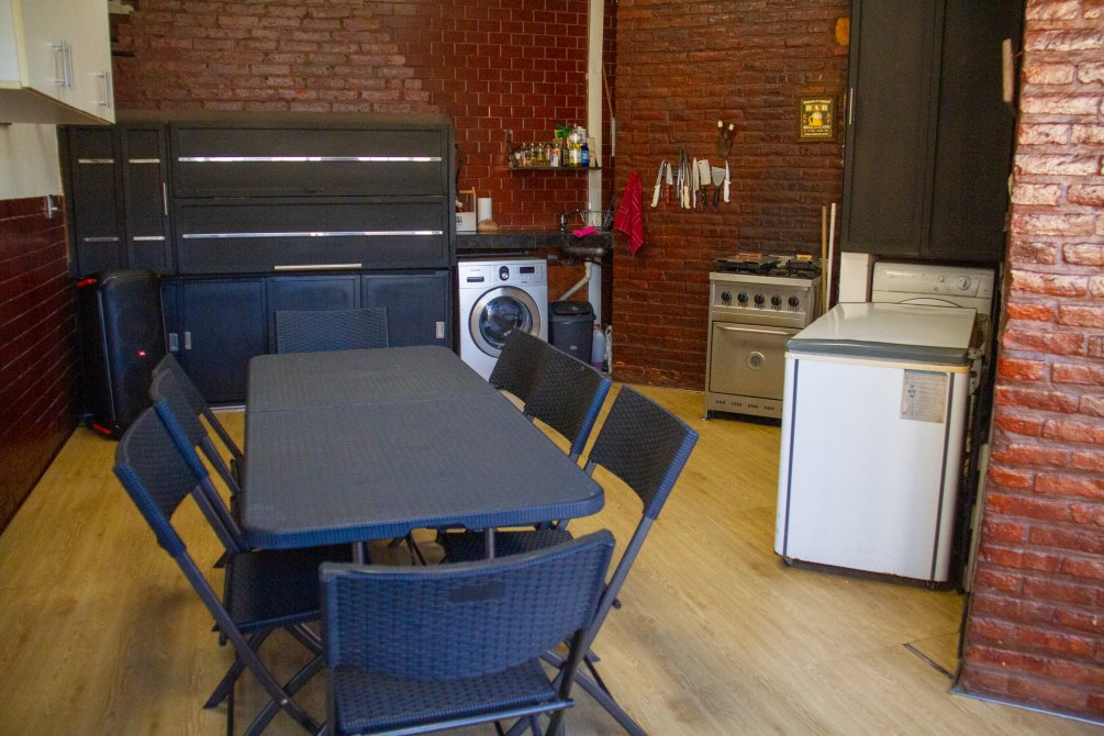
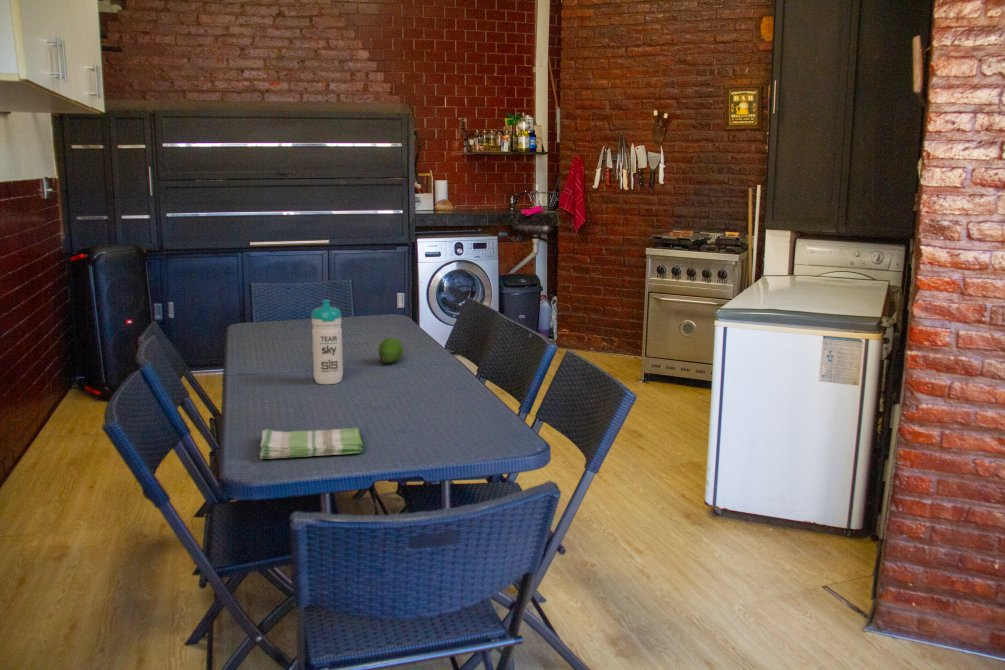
+ fruit (391, 350)
+ dish towel (311, 439)
+ water bottle (327, 341)
